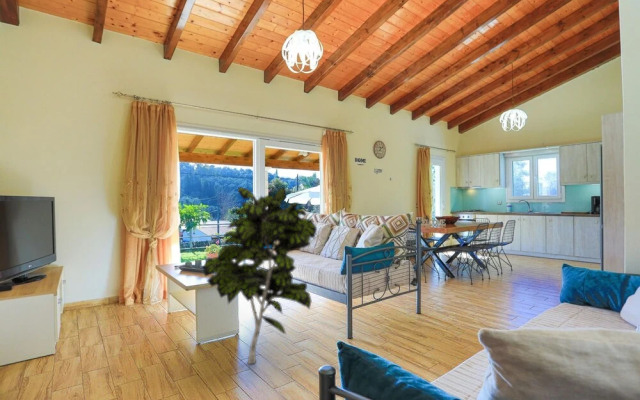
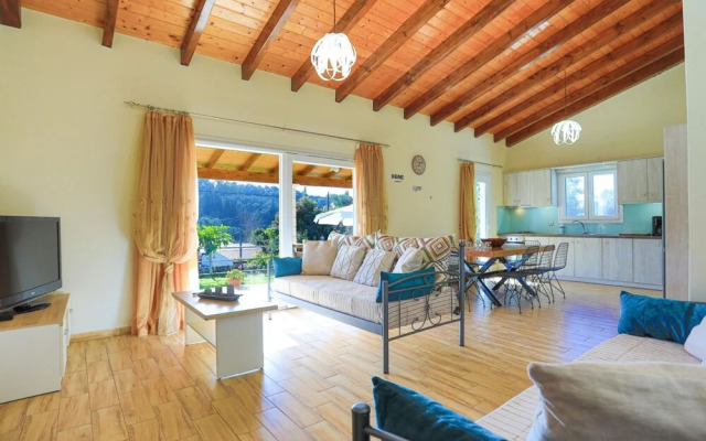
- indoor plant (257, 272)
